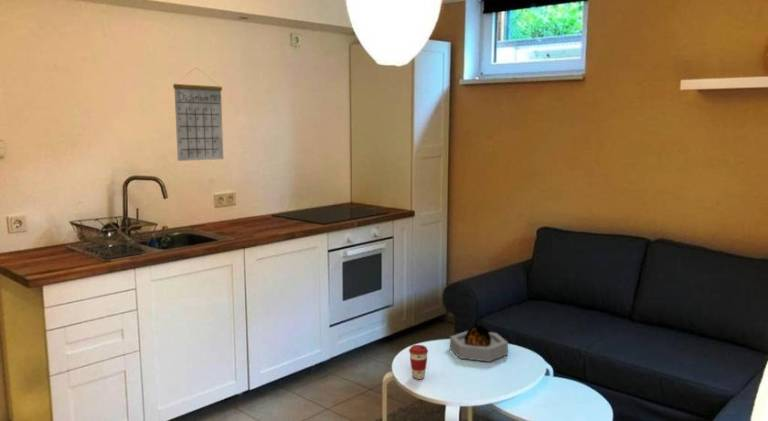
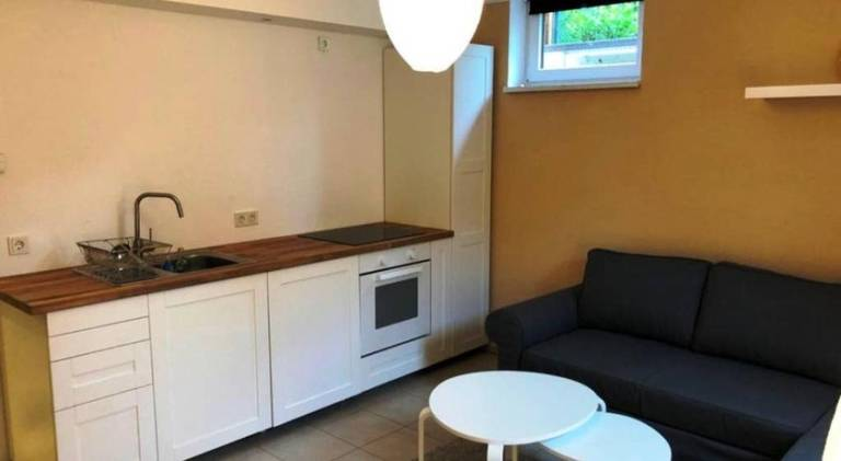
- calendar (199, 114)
- decorative bowl (478, 338)
- coffee cup (418, 362)
